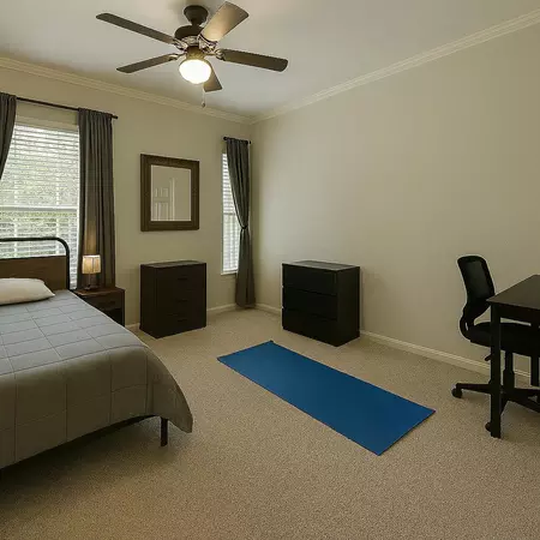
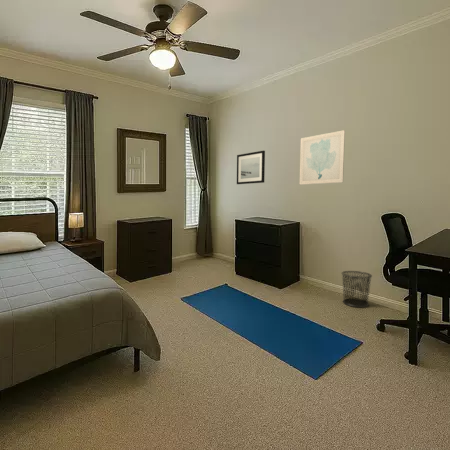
+ wall art (320, 159)
+ waste bin (356, 288)
+ wall art (250, 168)
